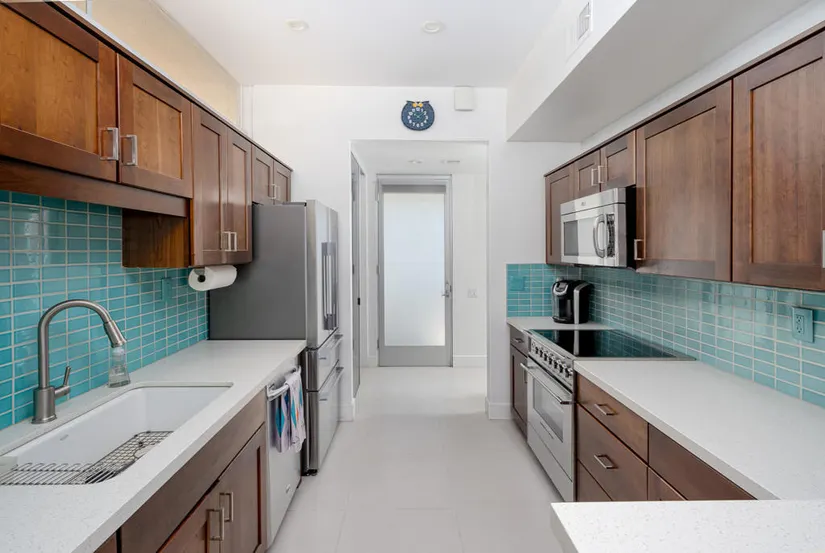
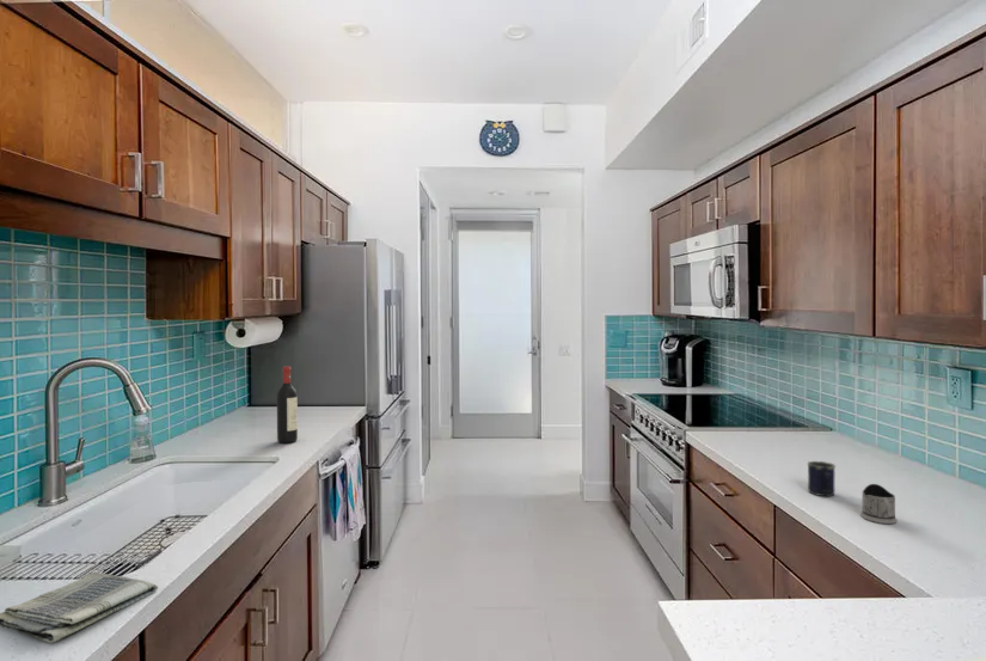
+ dish towel (76, 600)
+ wine bottle (287, 403)
+ tea glass holder (880, 504)
+ mug (822, 479)
